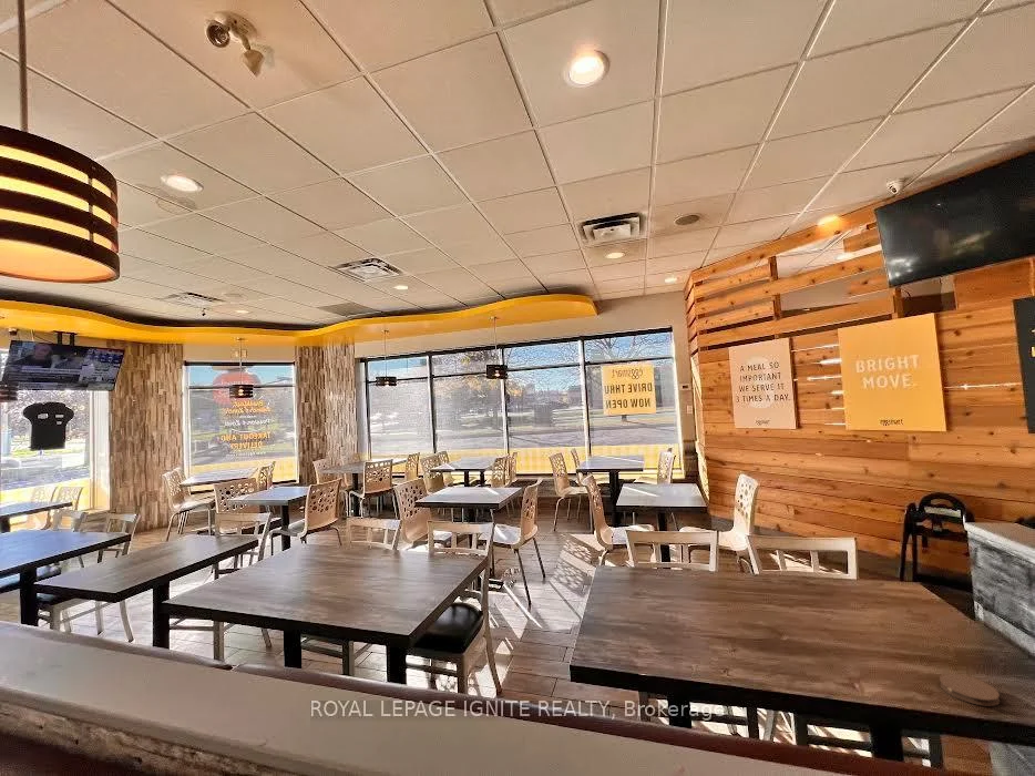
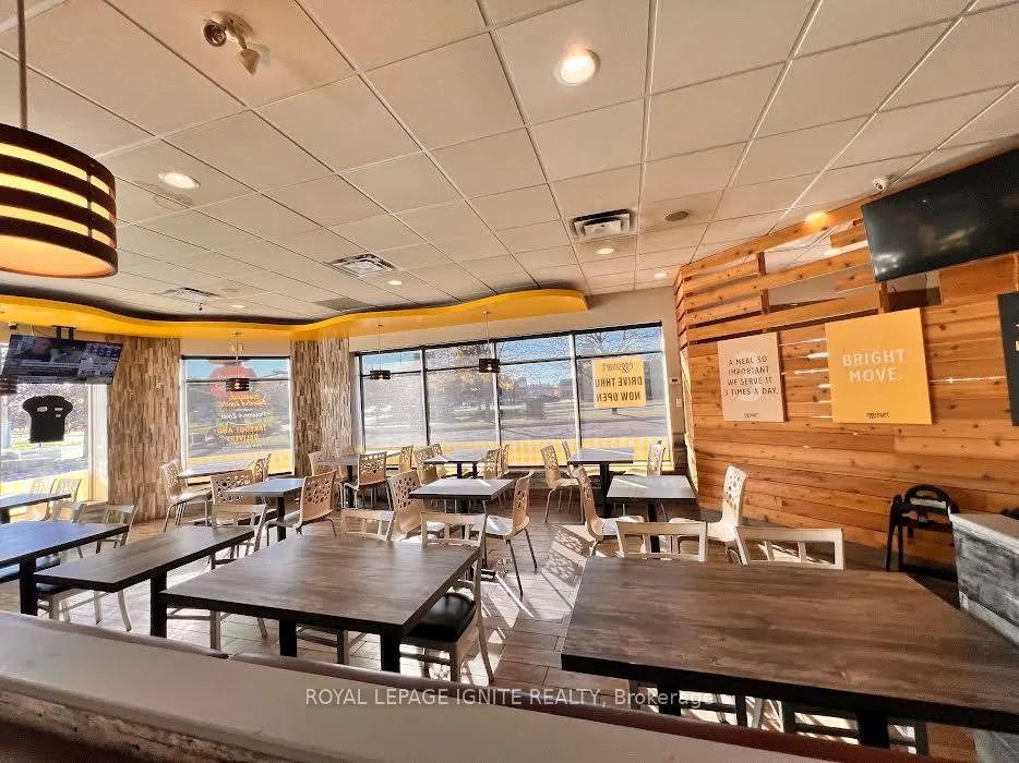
- coaster (969, 688)
